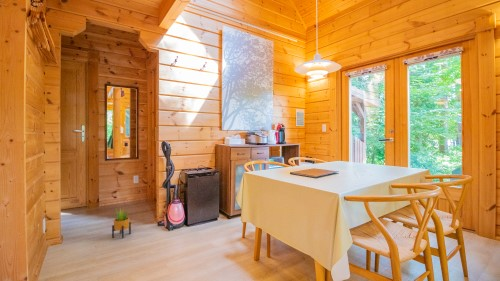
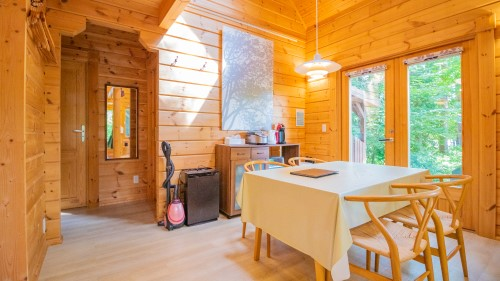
- potted plant (121, 221)
